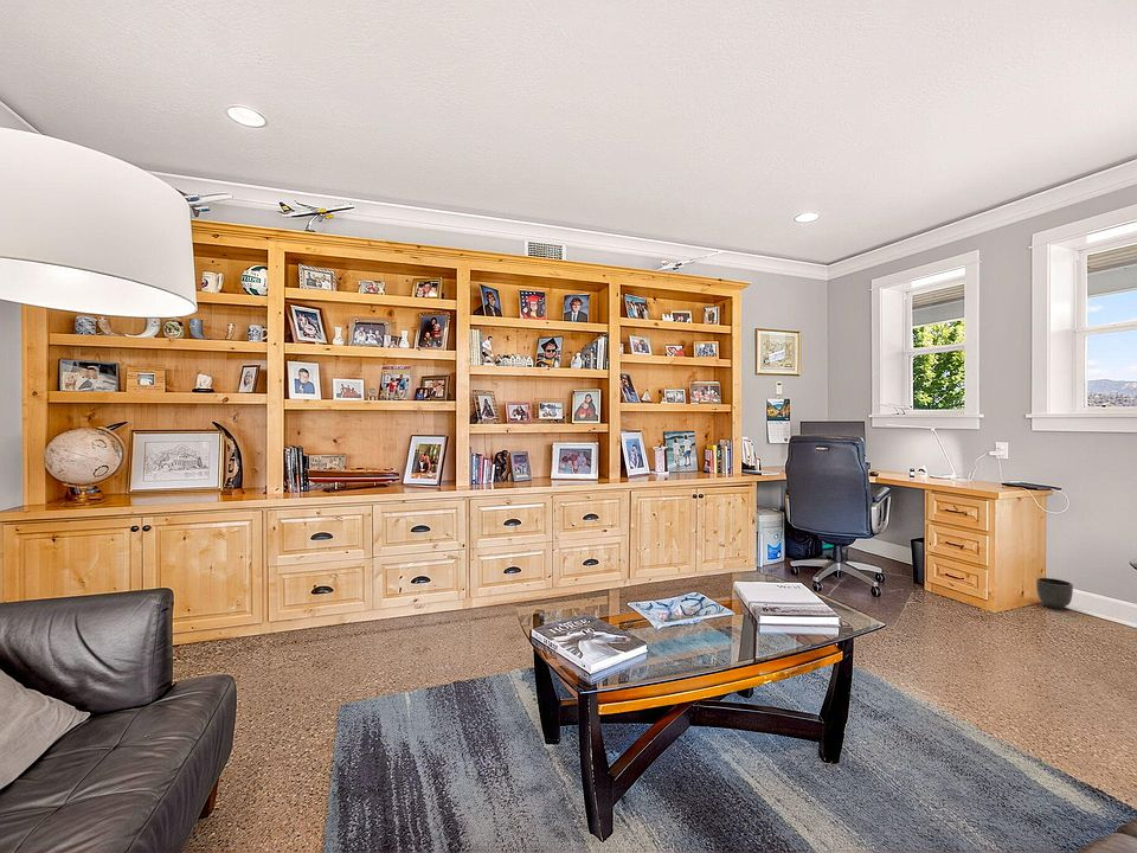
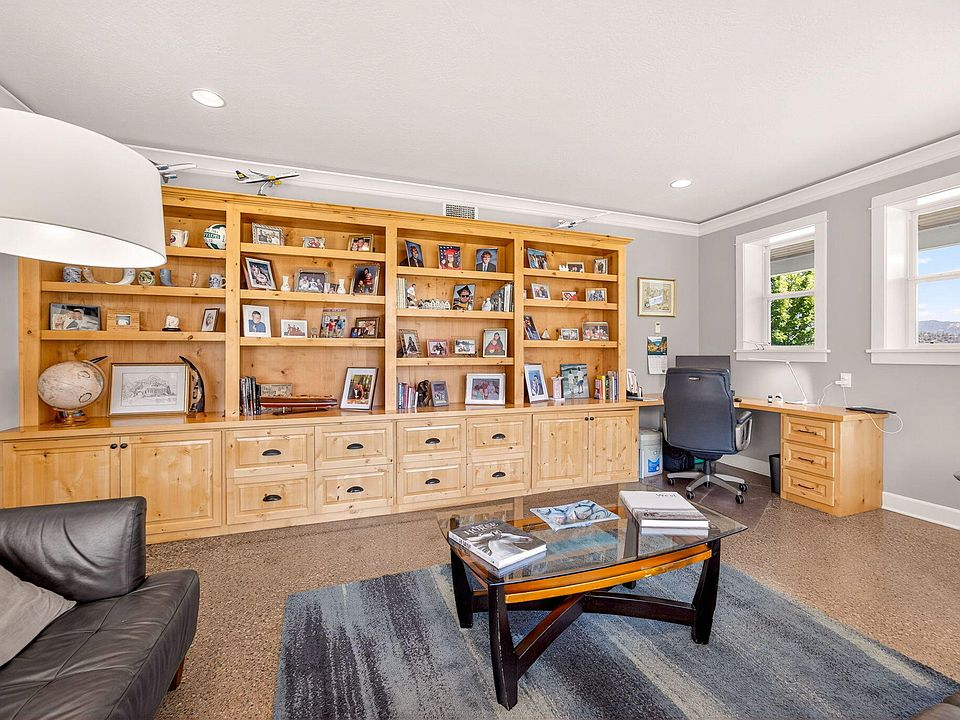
- planter (1054, 594)
